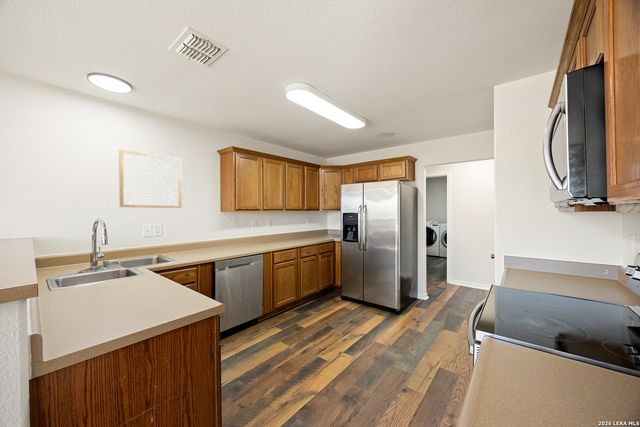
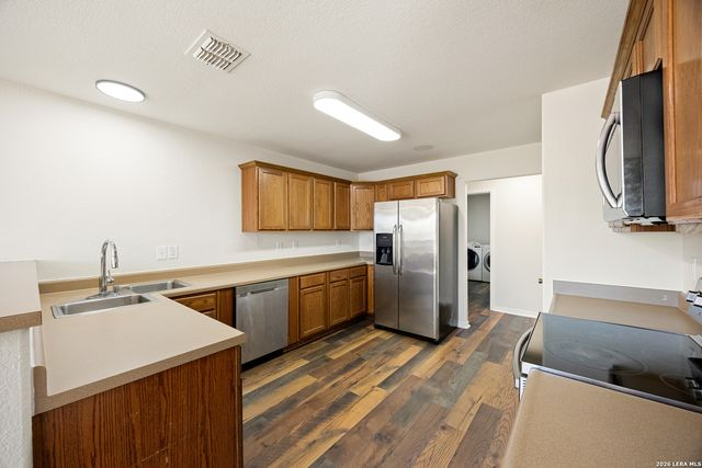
- wall art (152, 179)
